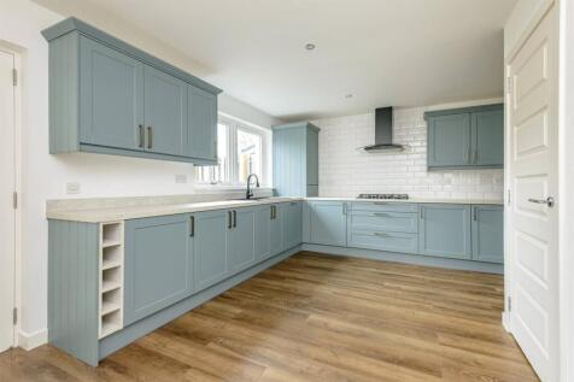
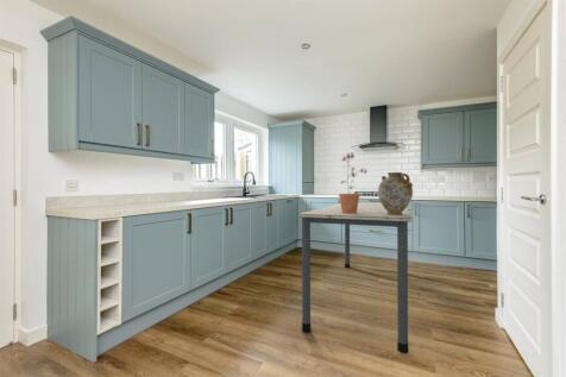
+ potted plant (351, 184)
+ ceramic jug (395, 193)
+ dining table (348, 251)
